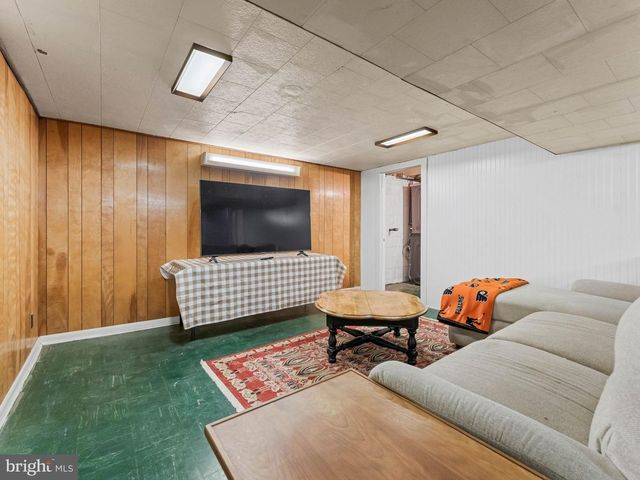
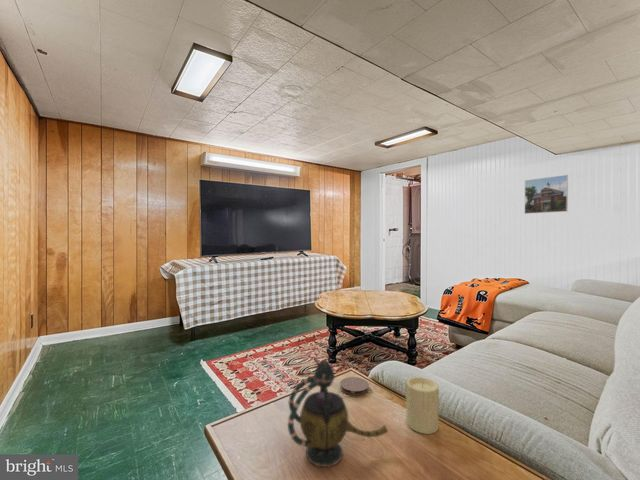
+ candle (422, 402)
+ coaster (354, 385)
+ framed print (545, 195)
+ teapot (338, 405)
